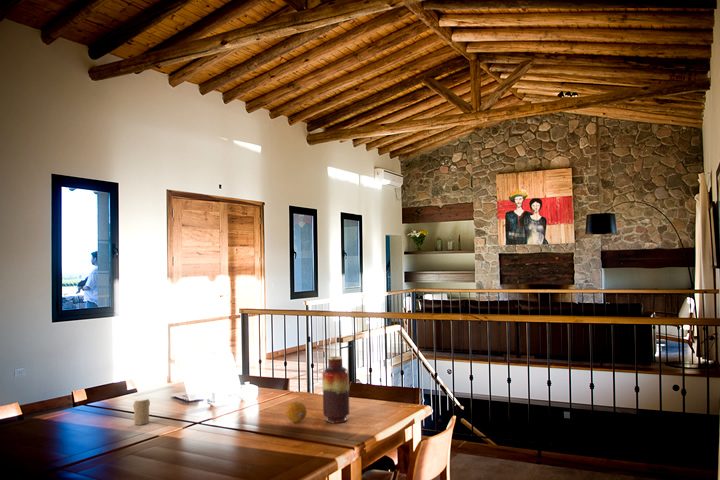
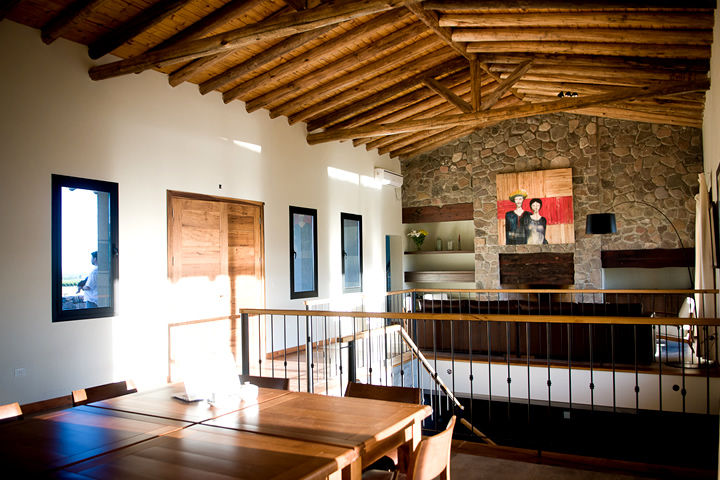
- fruit (296, 411)
- vase (335, 388)
- candle (141, 410)
